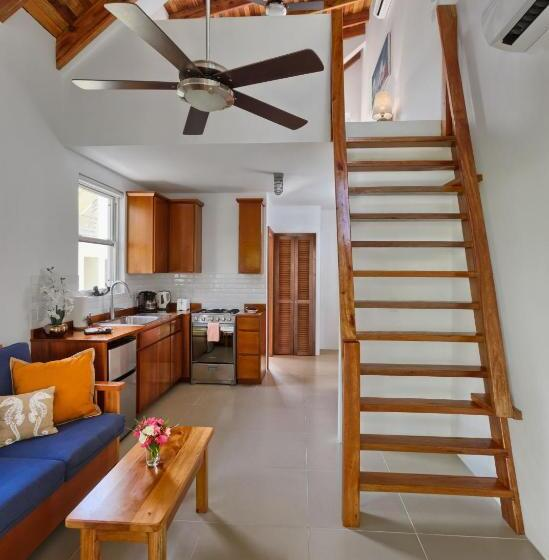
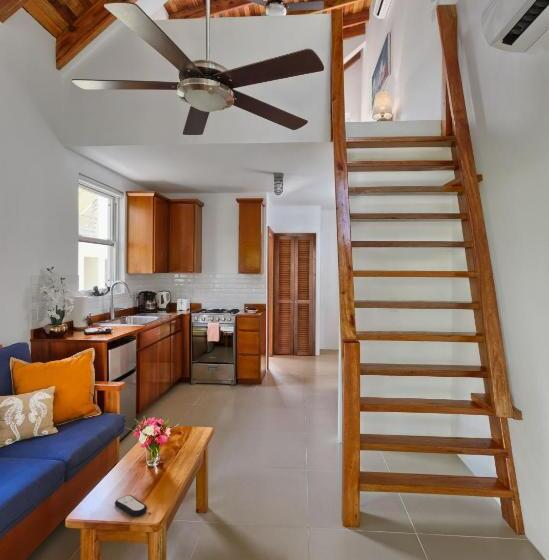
+ remote control (131, 505)
